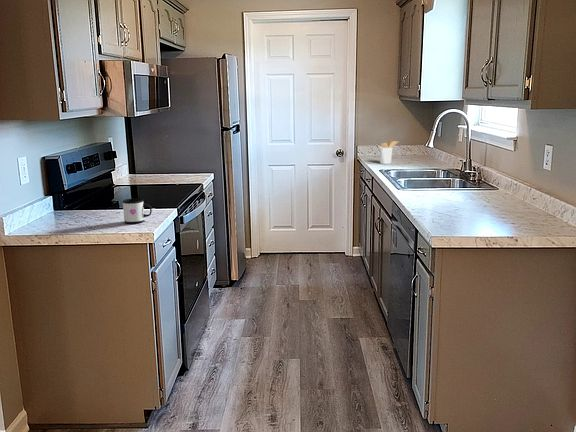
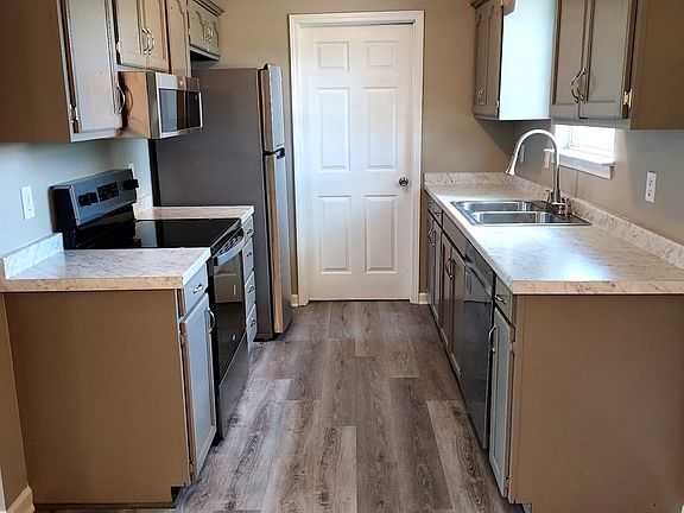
- mug (137, 210)
- utensil holder (388, 151)
